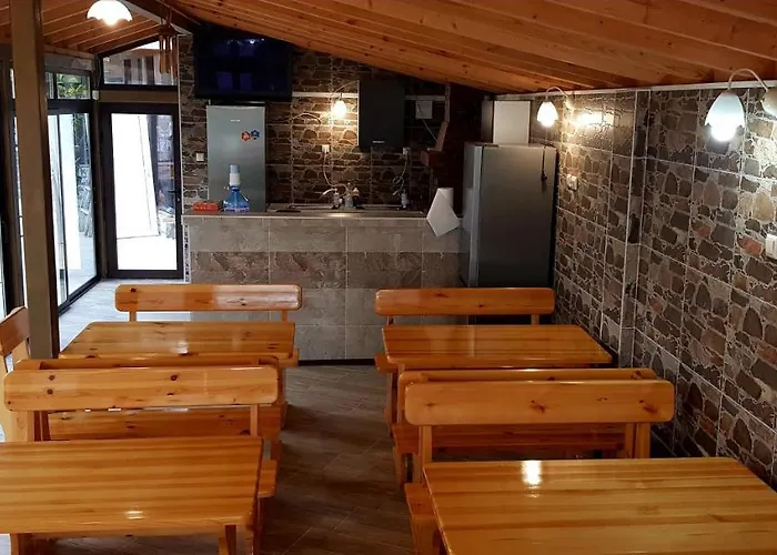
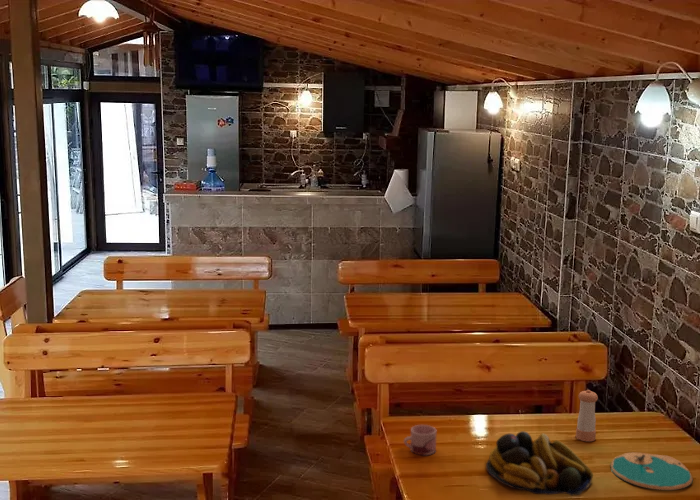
+ plate (651, 465)
+ mug (419, 440)
+ fruit bowl (538, 455)
+ pepper shaker (587, 413)
